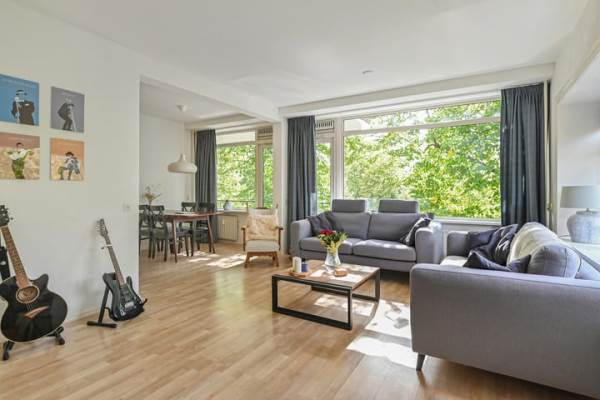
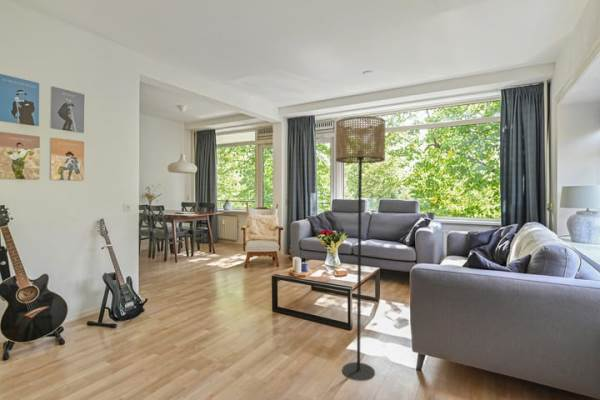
+ floor lamp (359, 247)
